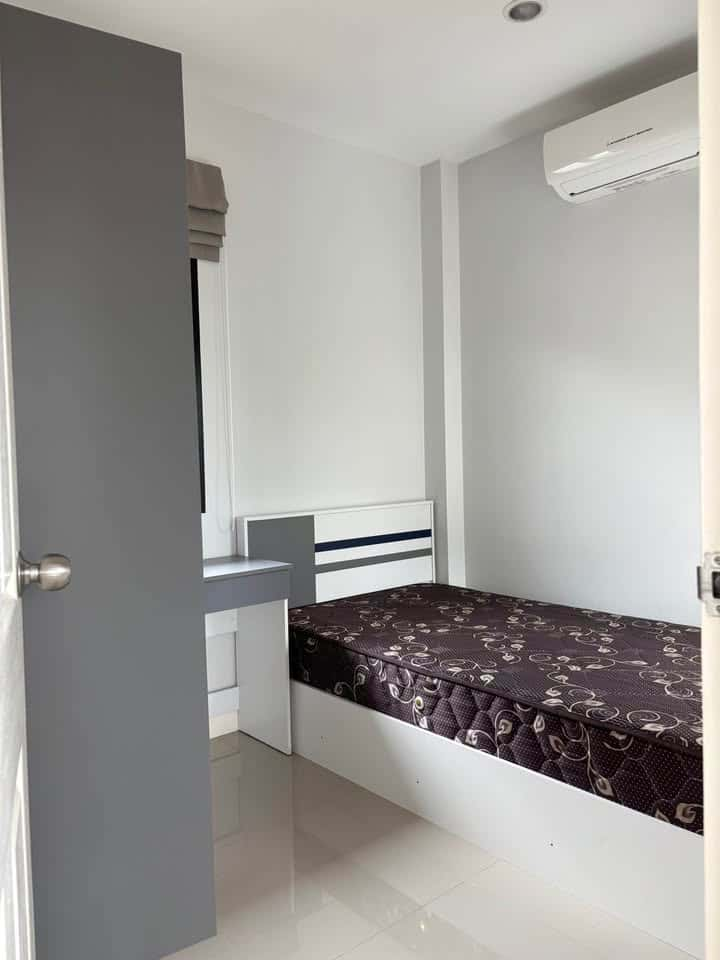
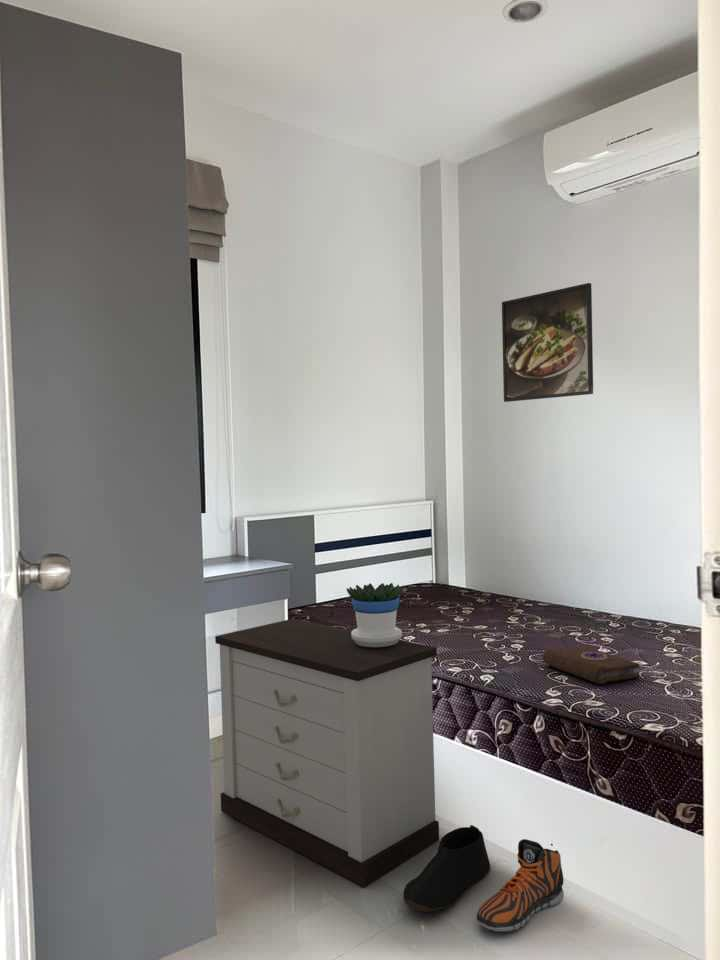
+ flowerpot (376, 614)
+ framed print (545, 345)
+ shoe (448, 868)
+ sneaker (519, 878)
+ nightstand (322, 733)
+ book (589, 662)
